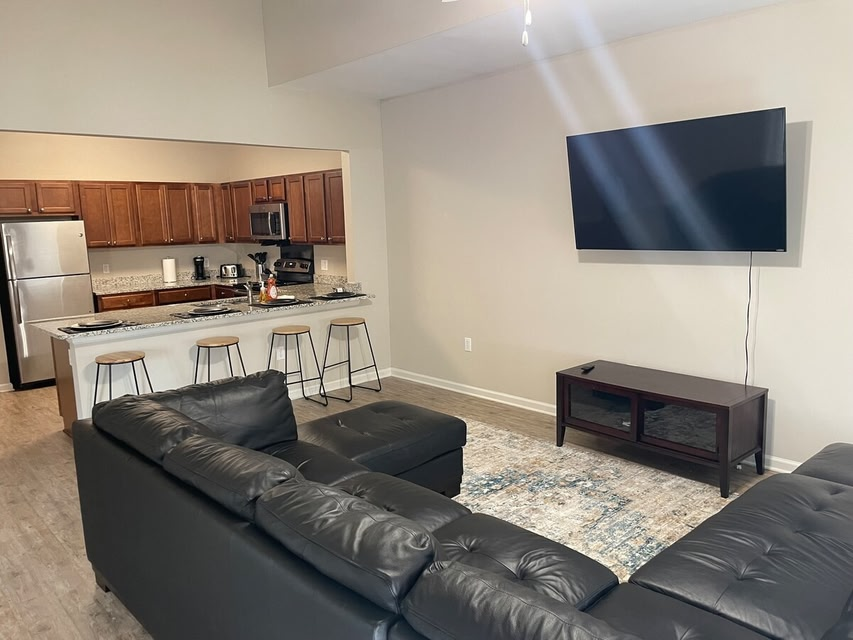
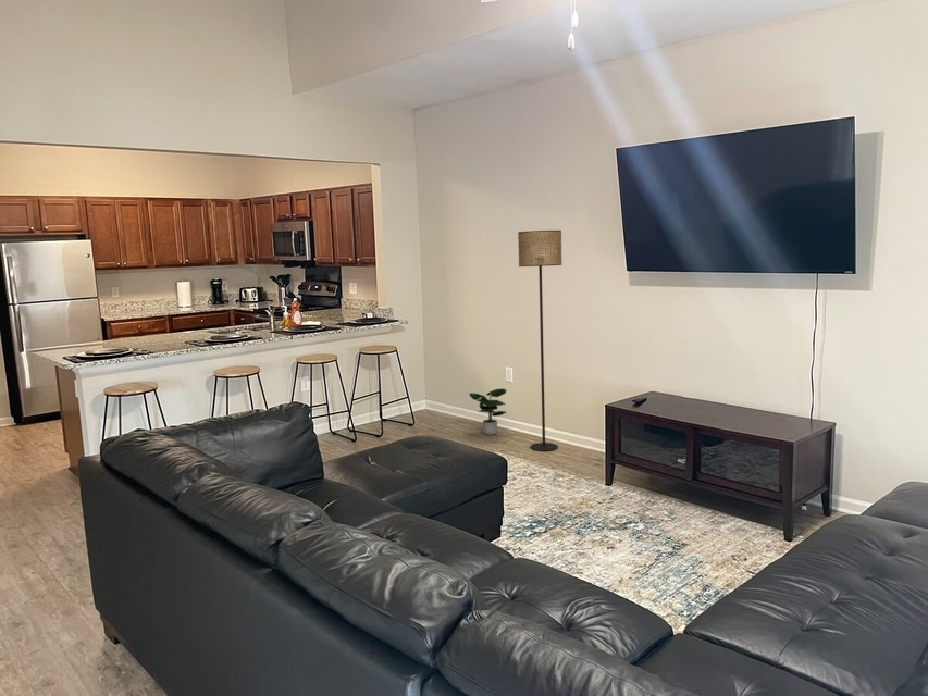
+ floor lamp (542, 341)
+ potted plant (491, 412)
